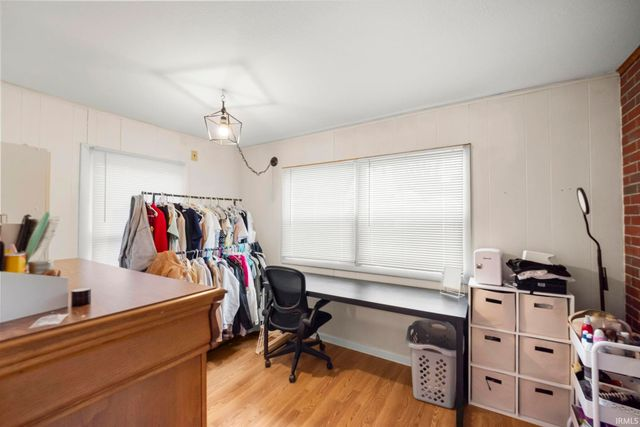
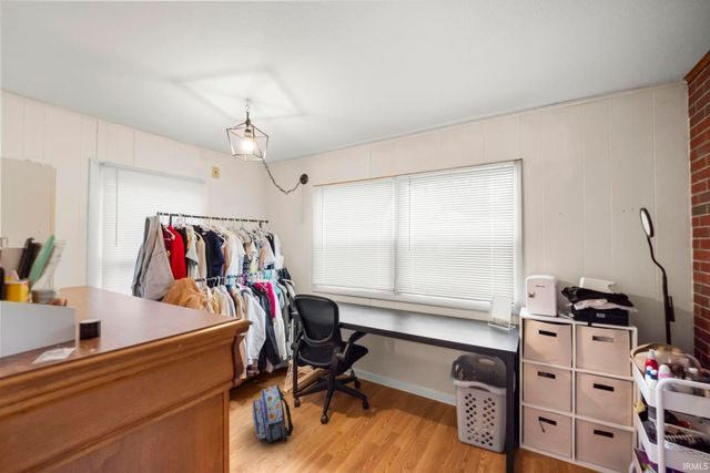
+ backpack (270, 410)
